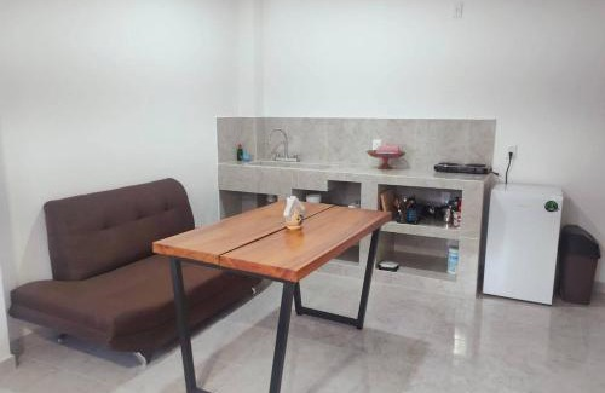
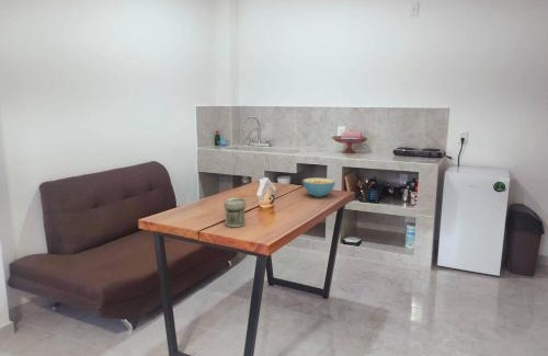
+ jar (235, 211)
+ cereal bowl (318, 188)
